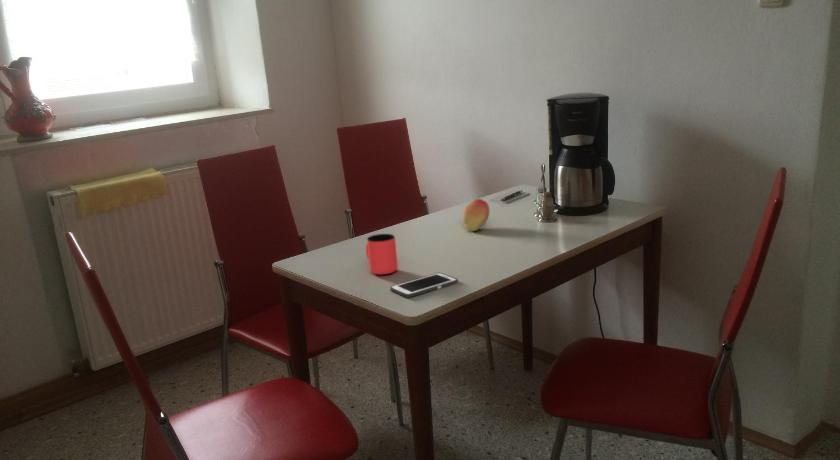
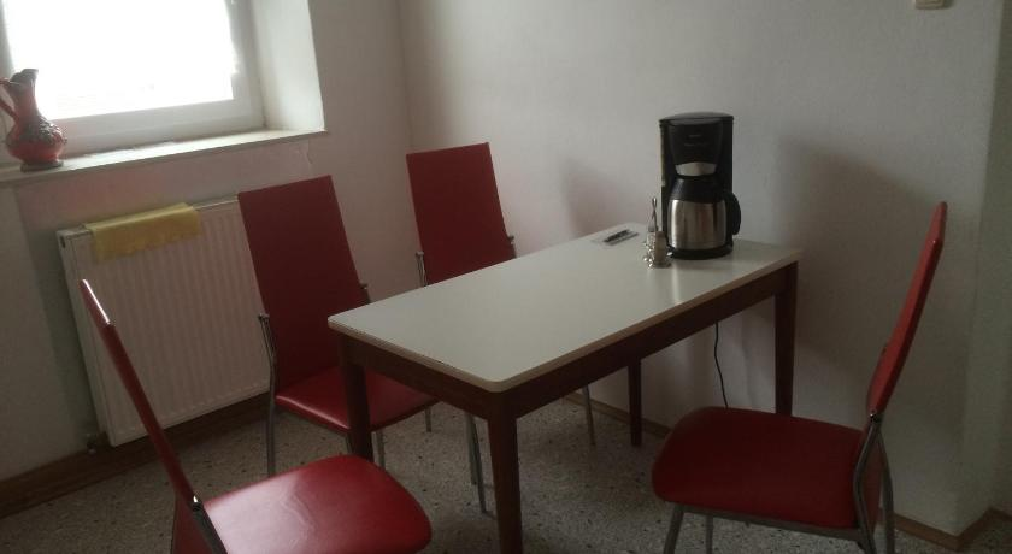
- fruit (476, 214)
- cell phone (424, 284)
- cup (378, 253)
